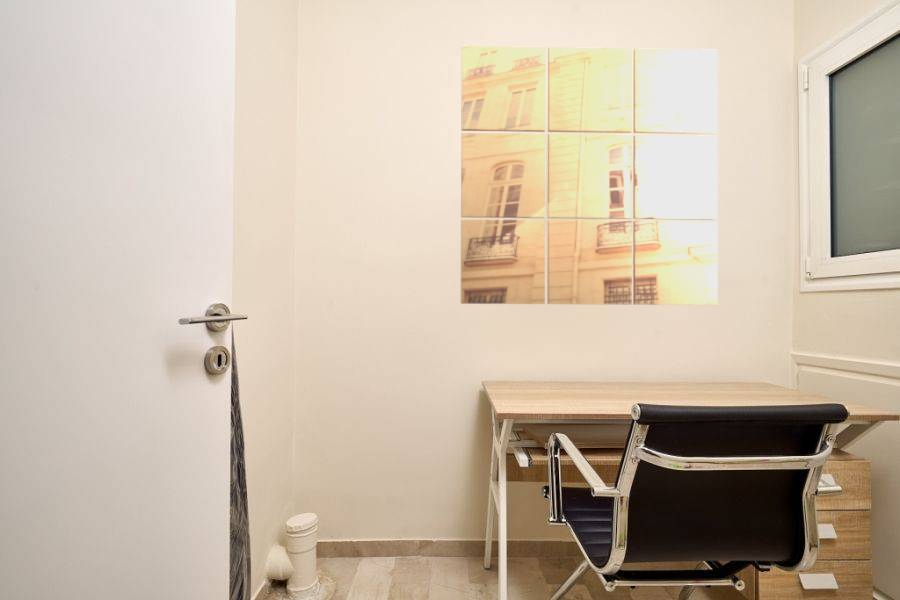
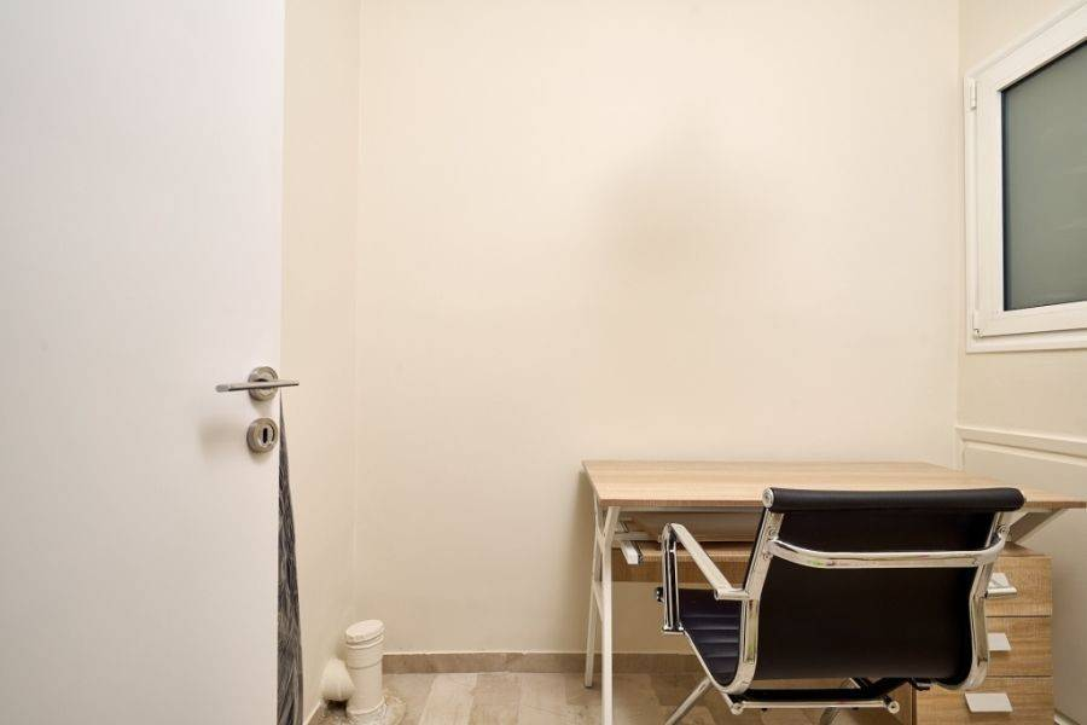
- wall art (589, 176)
